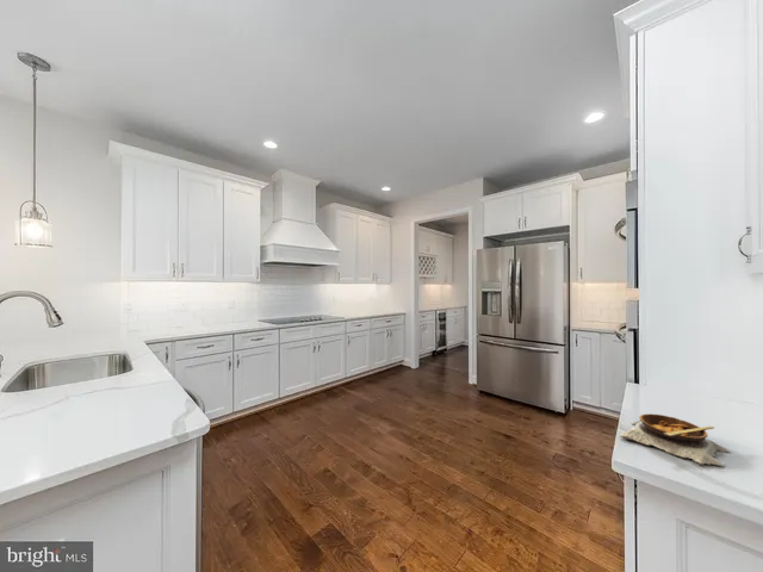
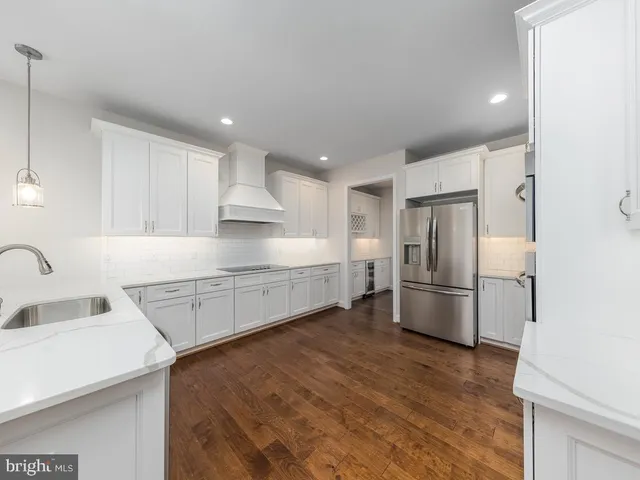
- soup bowl (669, 433)
